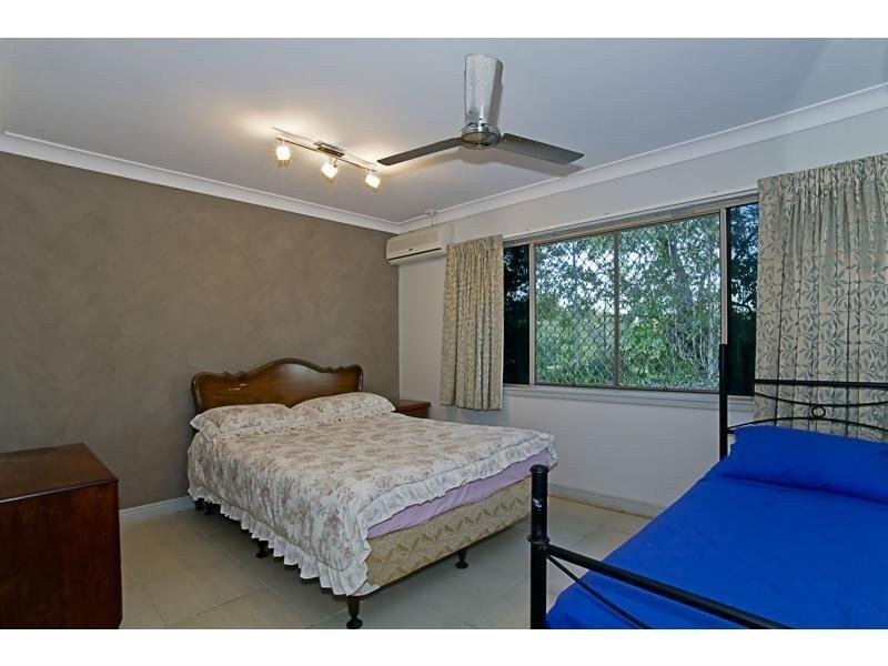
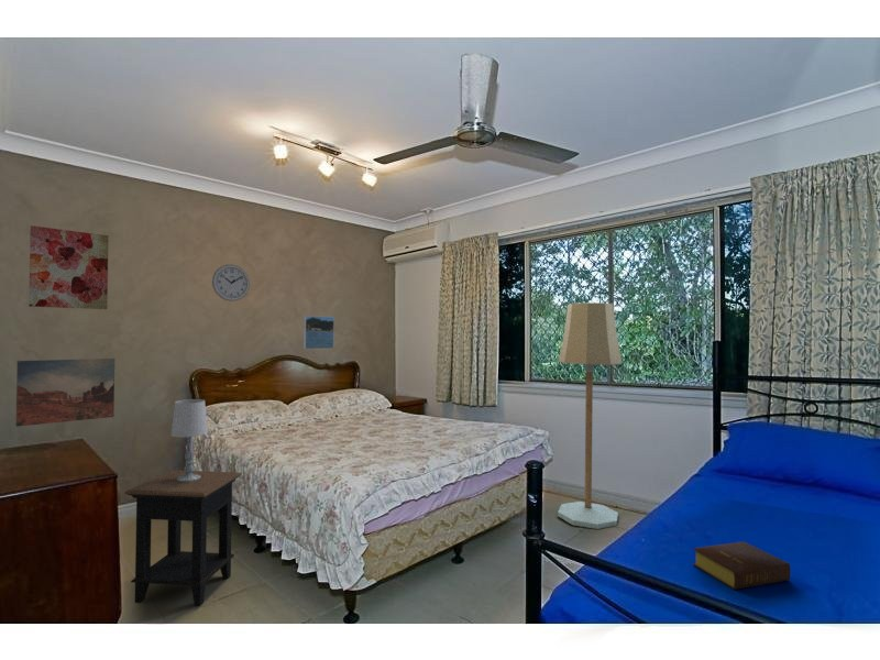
+ wall art (69, 268)
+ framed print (319, 332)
+ bible (739, 563)
+ table lamp (189, 439)
+ floor lamp (588, 410)
+ side table (179, 534)
+ wall art (68, 389)
+ wall clock (231, 283)
